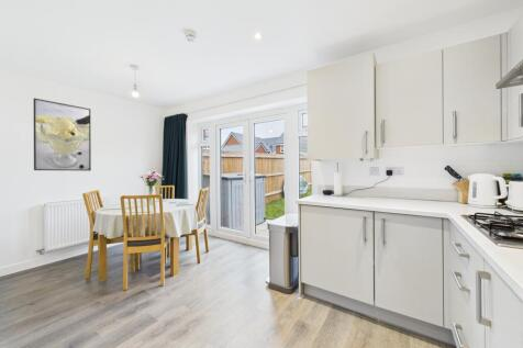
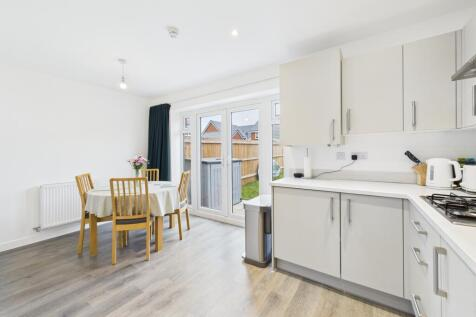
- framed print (64, 137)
